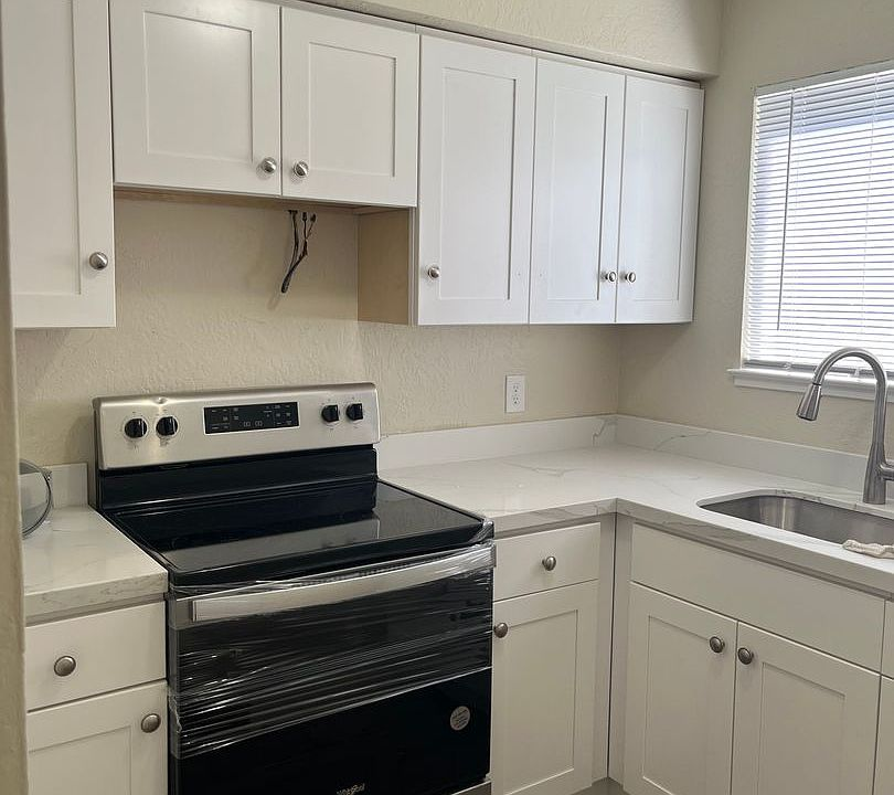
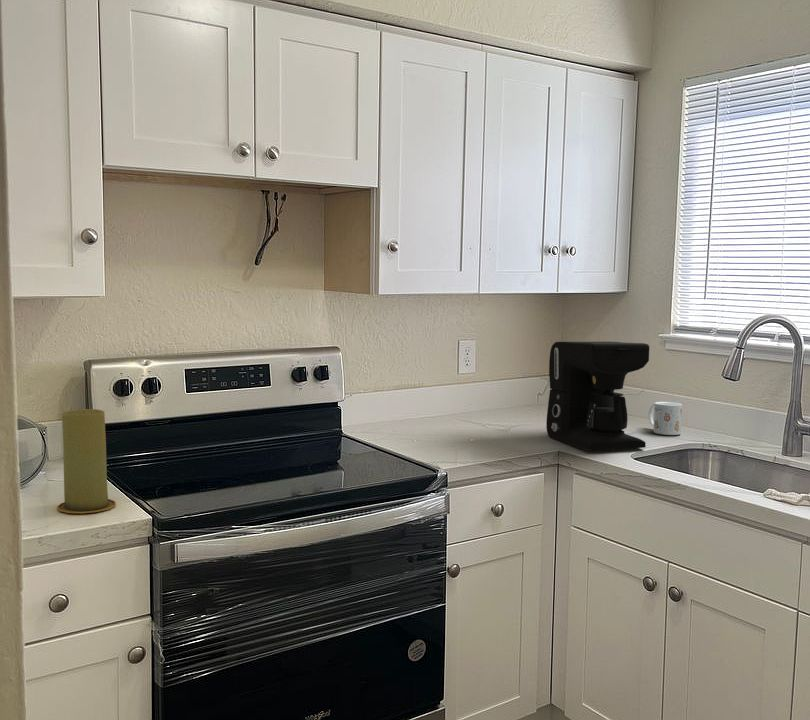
+ coffee maker (597, 392)
+ mug (663, 417)
+ candle (85, 458)
